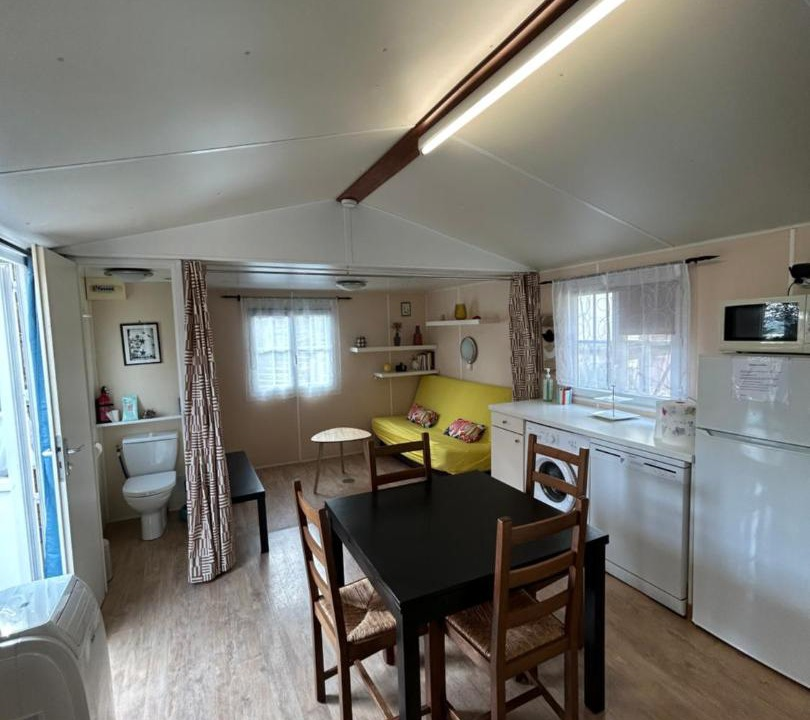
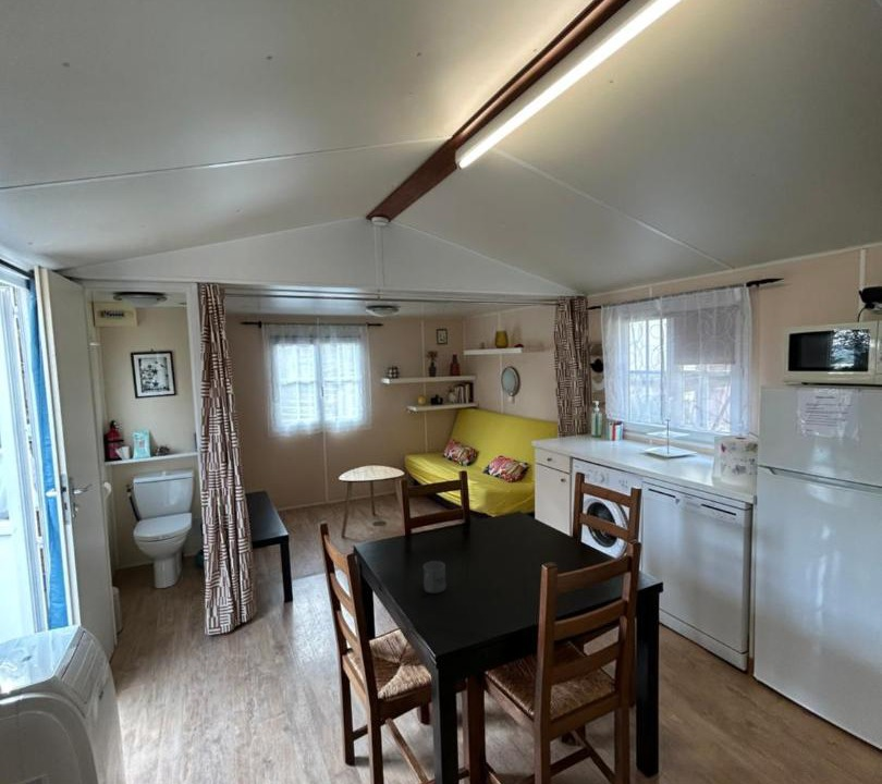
+ mug (432, 578)
